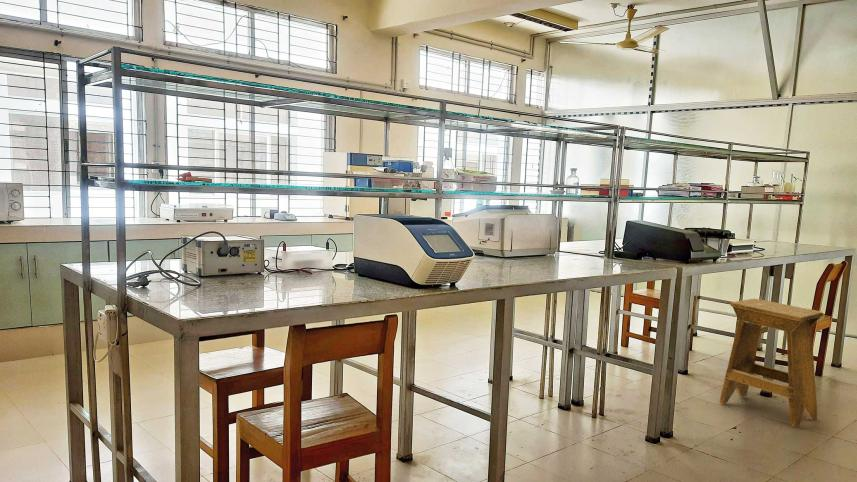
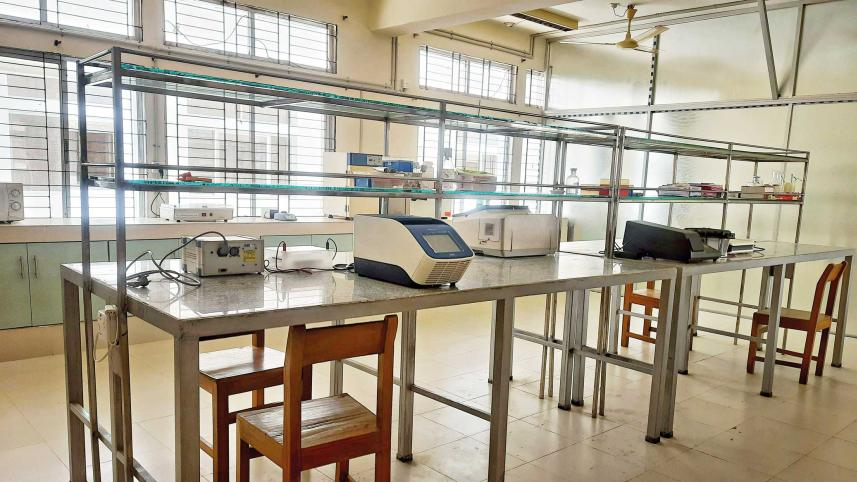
- stool (769, 367)
